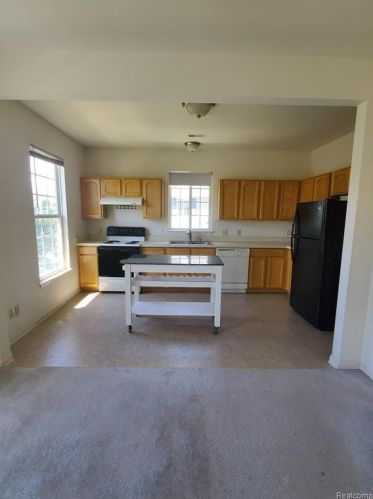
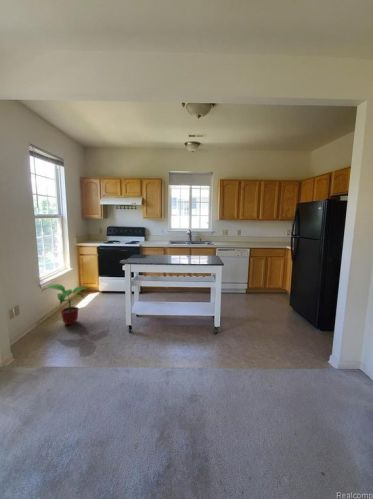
+ potted plant (60, 304)
